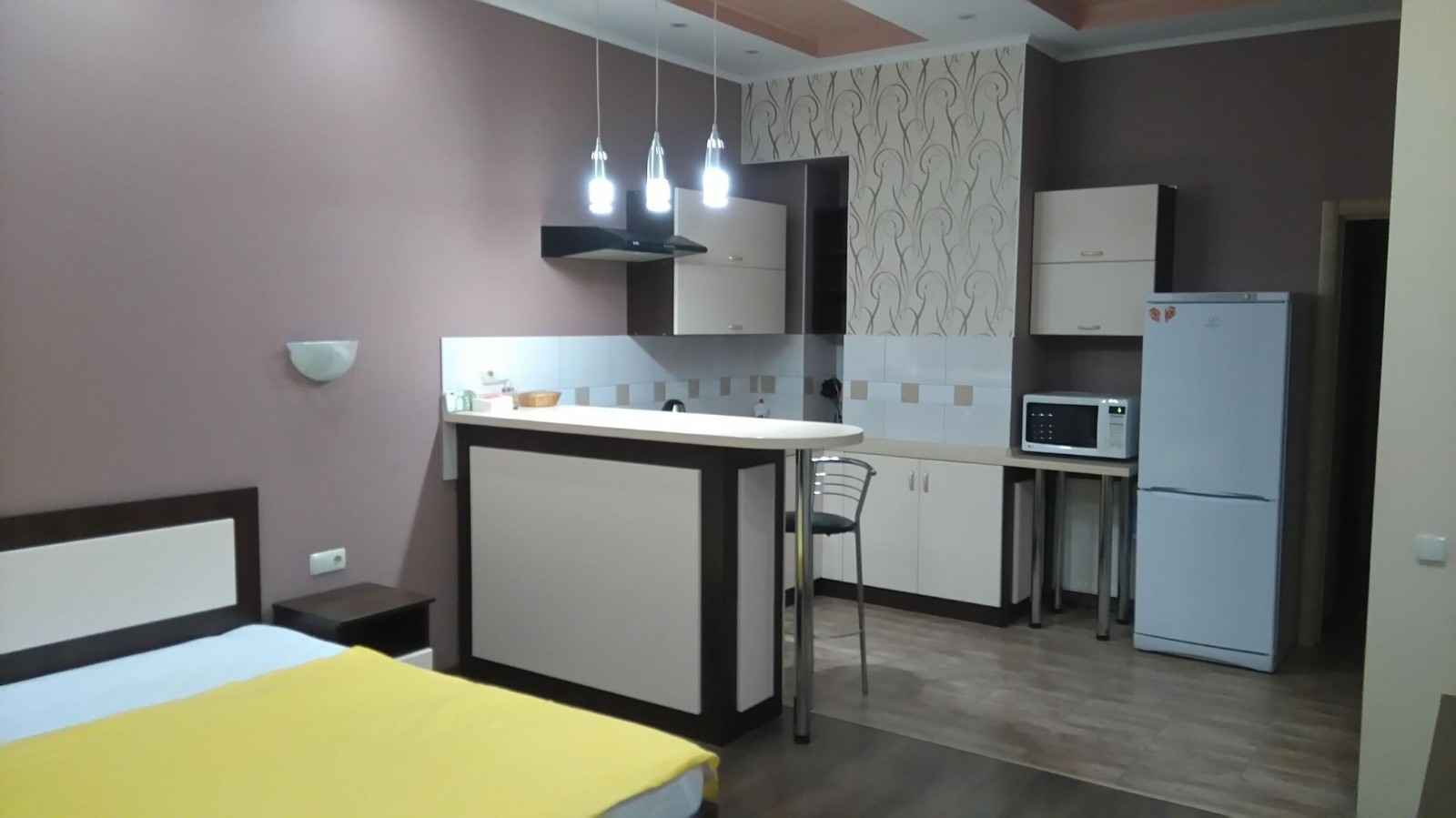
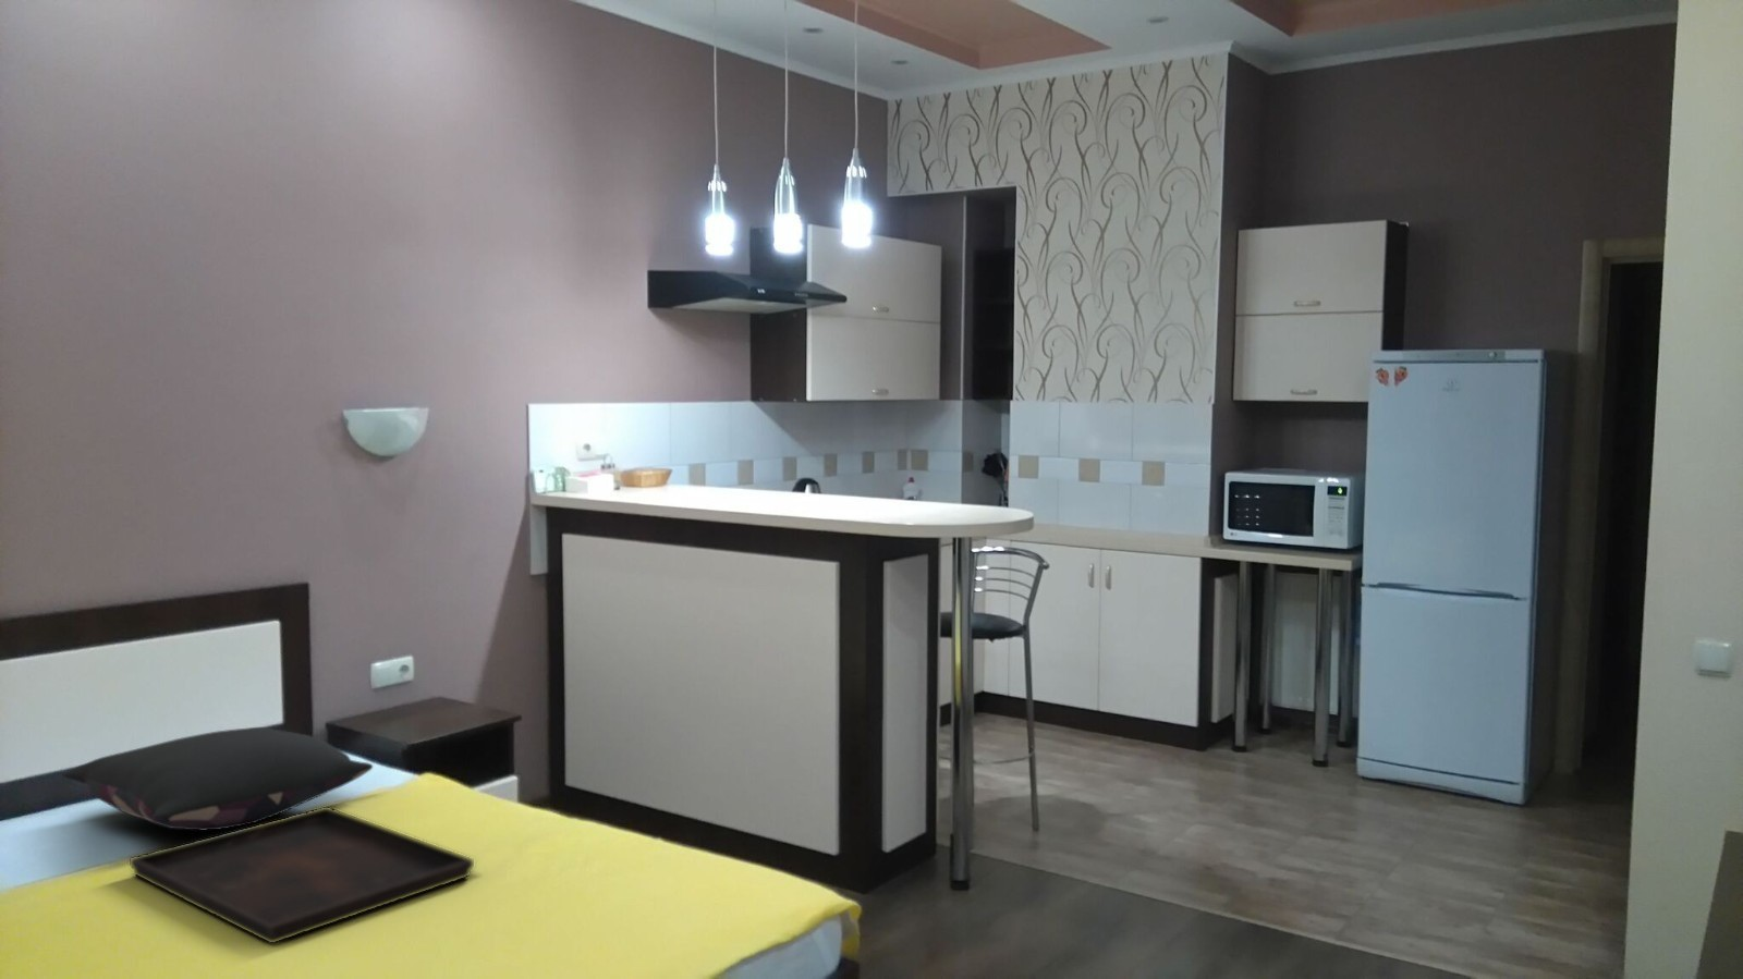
+ pillow (219, 773)
+ serving tray (302, 866)
